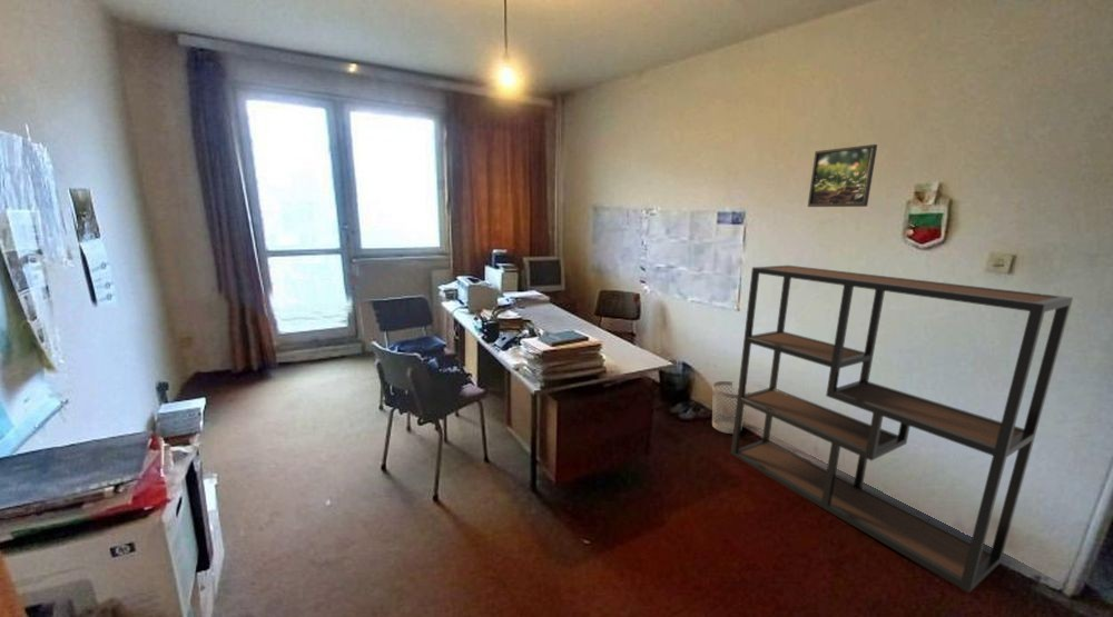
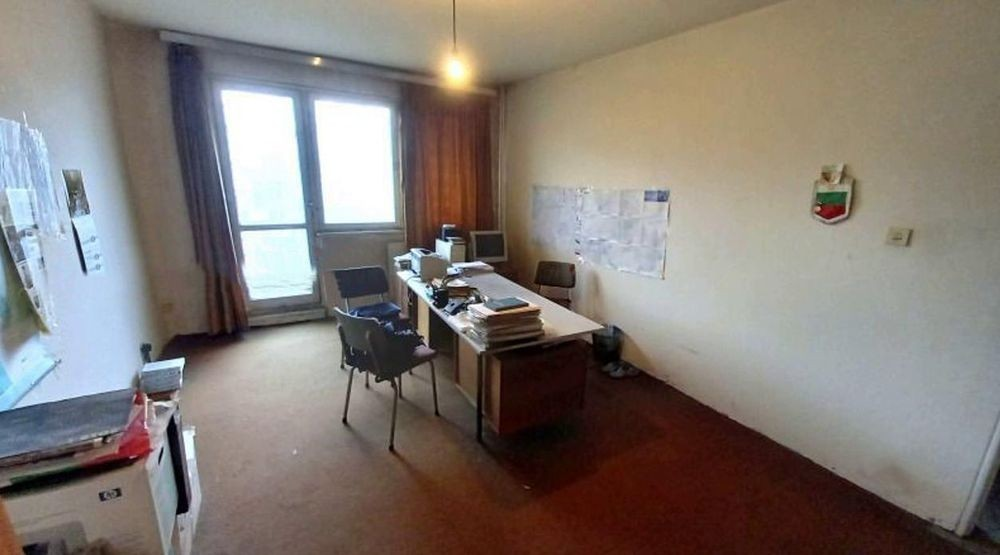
- shelving unit (859, 395)
- wastebasket (728, 407)
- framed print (839, 177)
